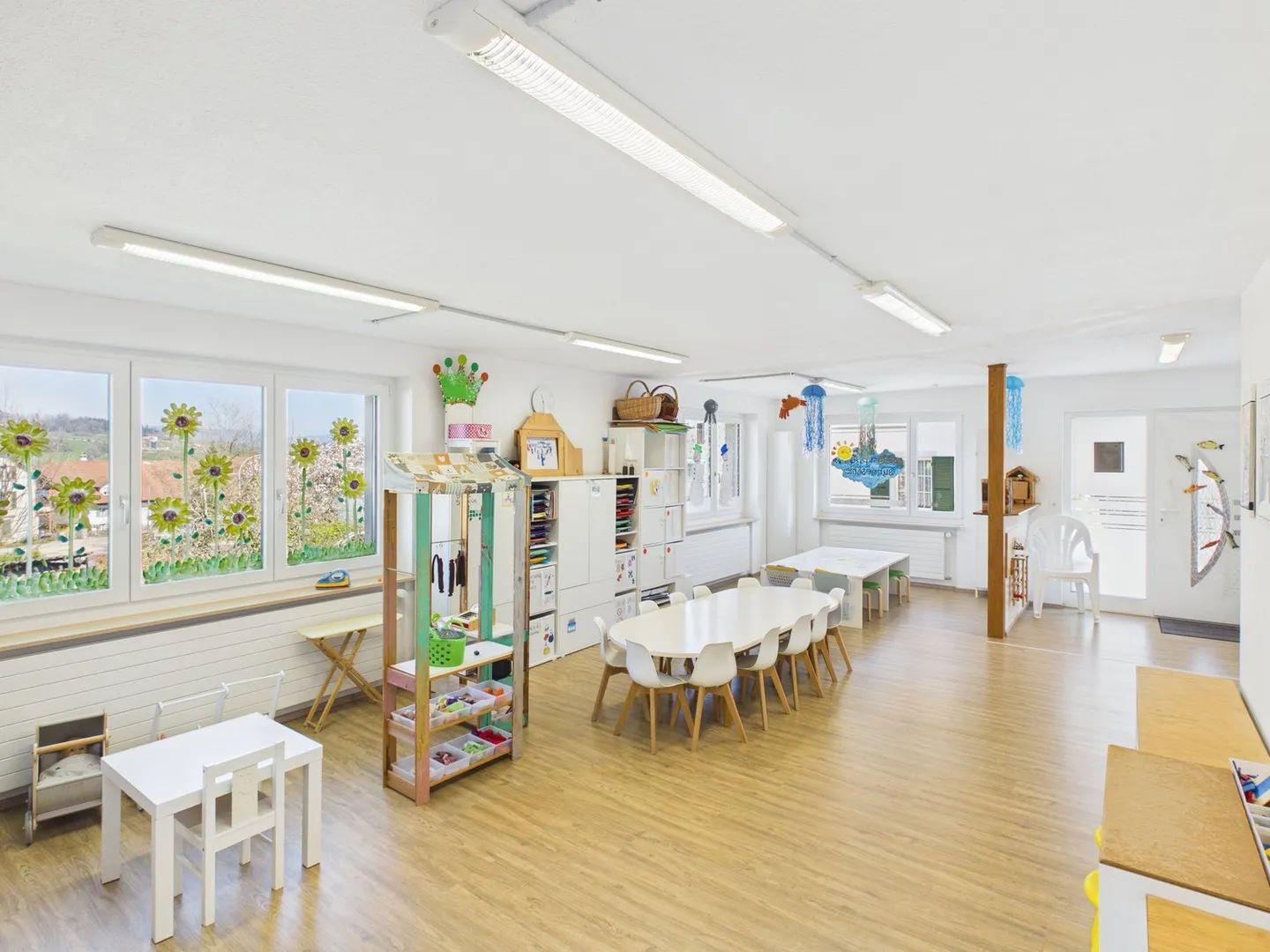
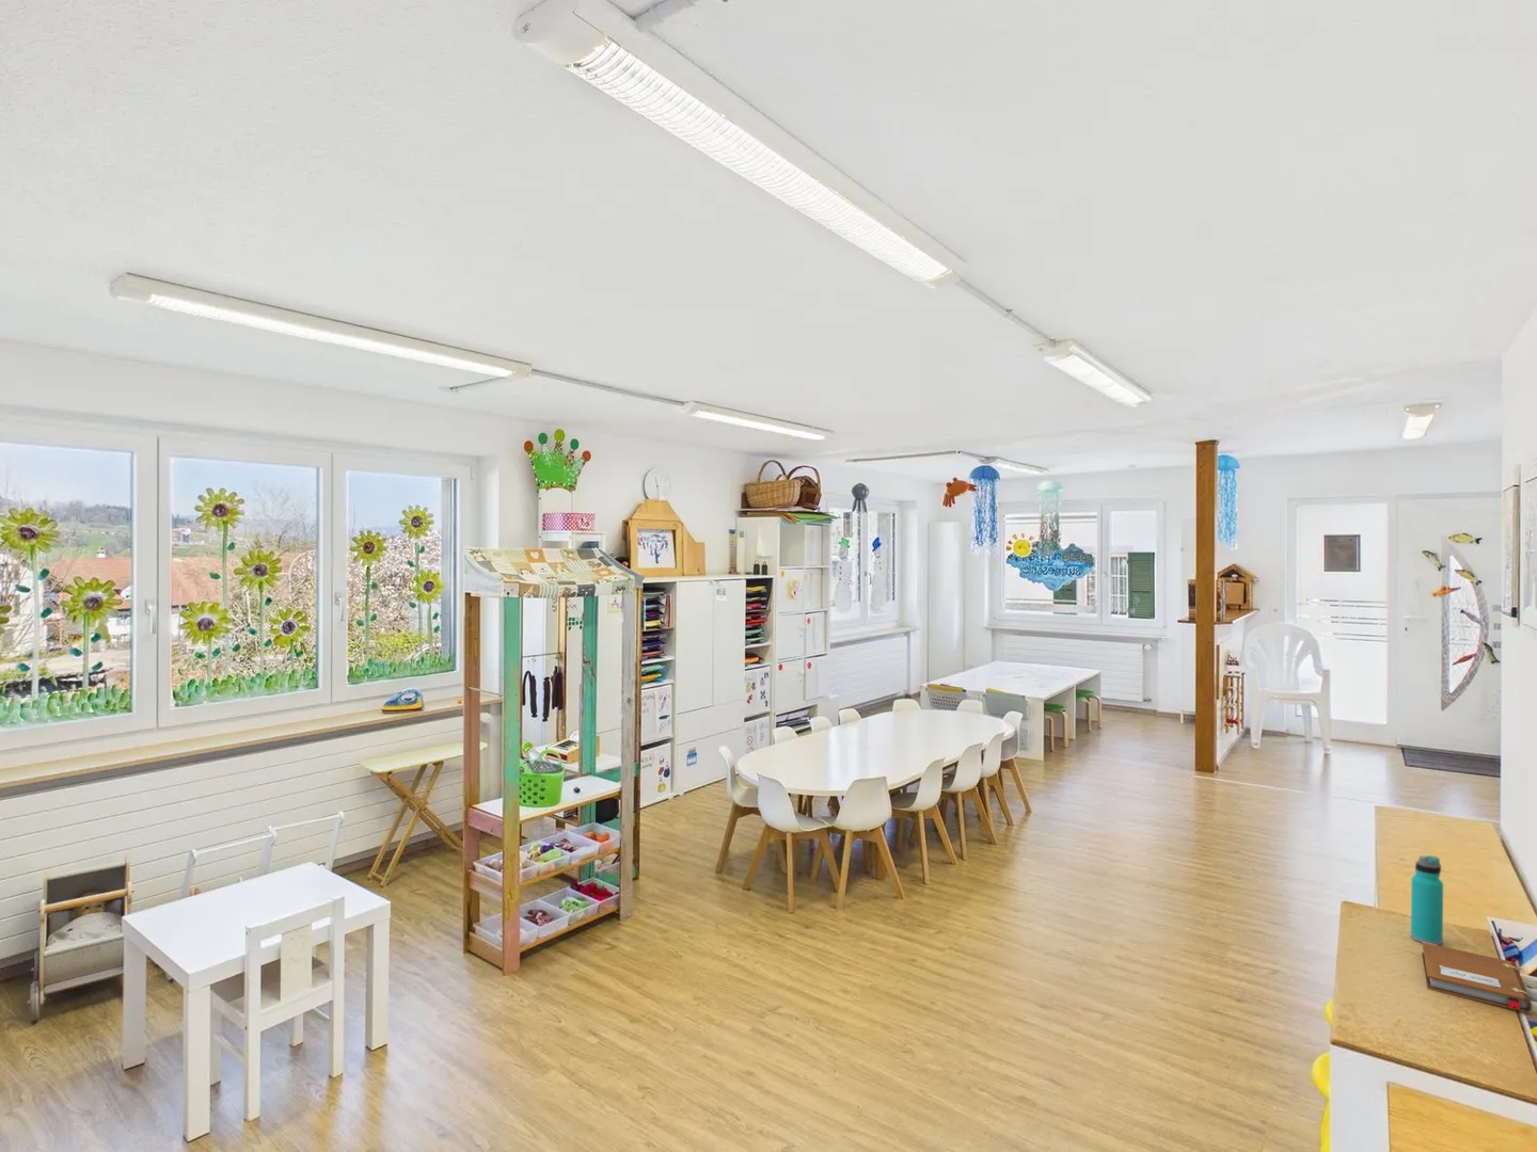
+ water bottle (1426, 898)
+ notebook (1473, 977)
